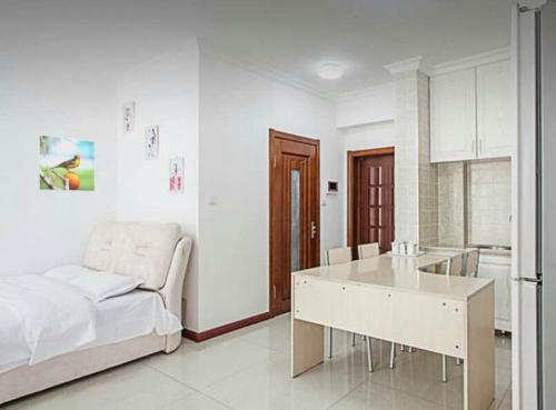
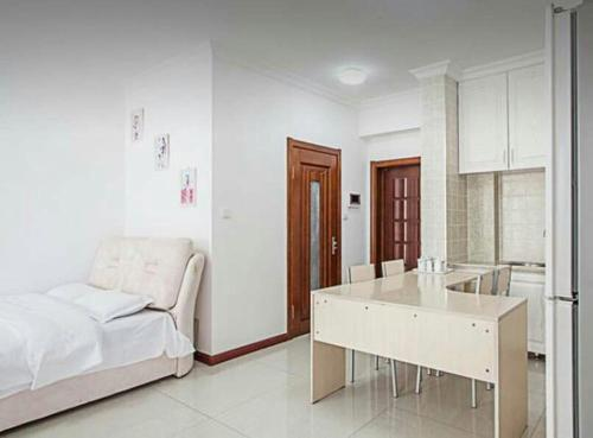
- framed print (67, 164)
